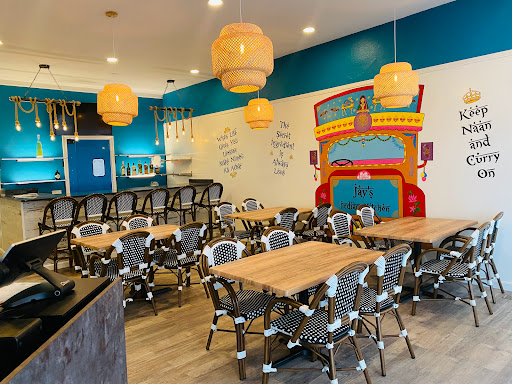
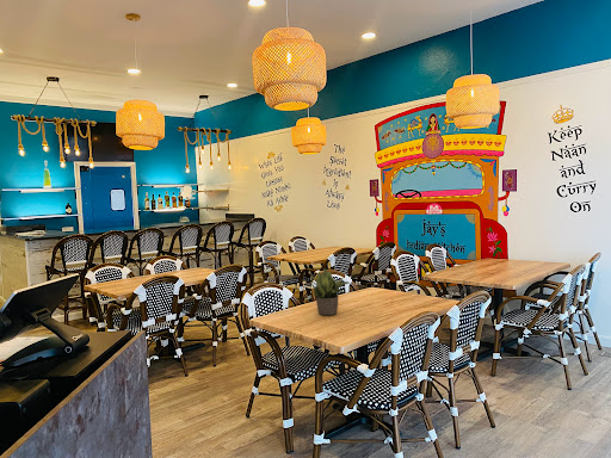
+ potted plant (331, 290)
